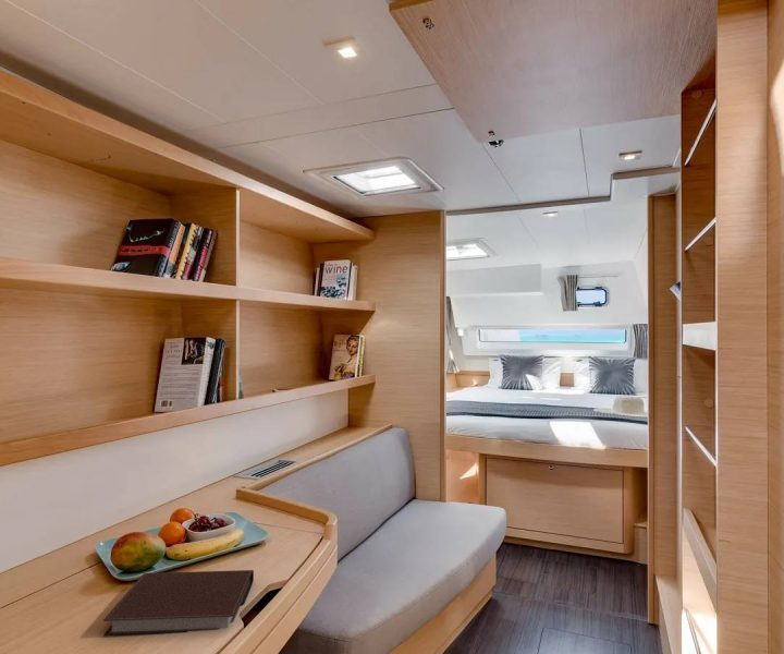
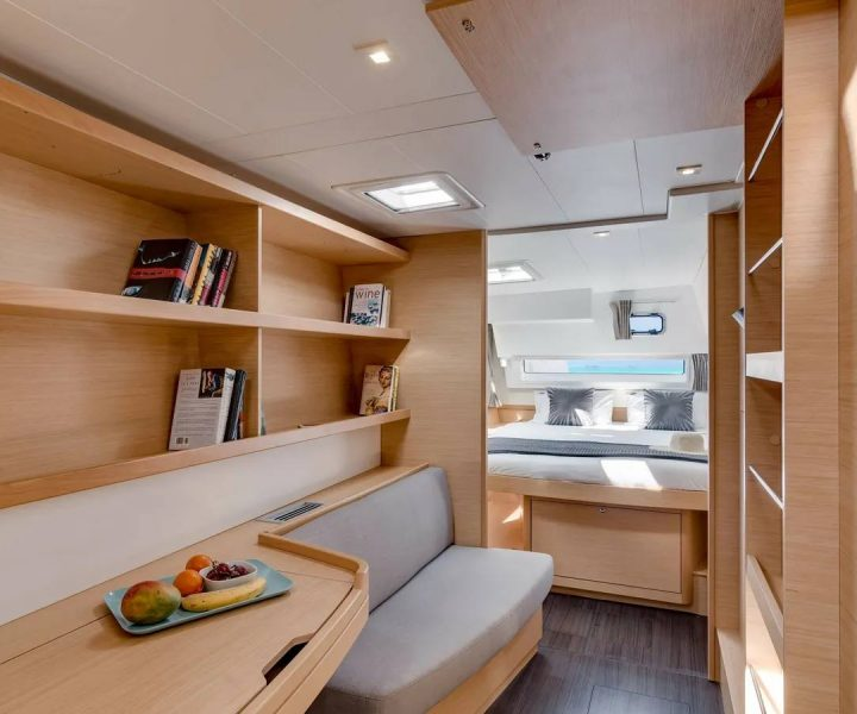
- notebook (185, 598)
